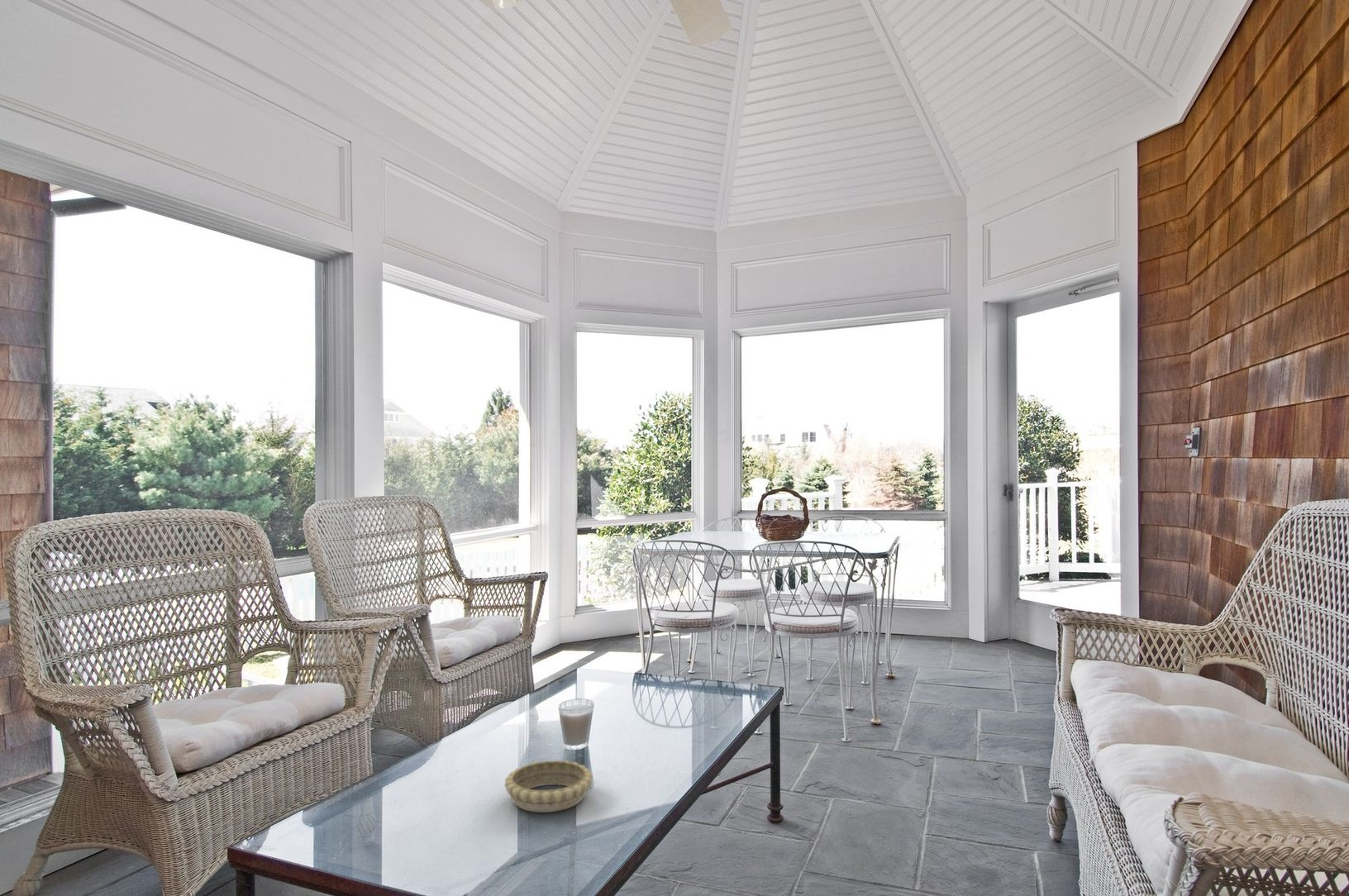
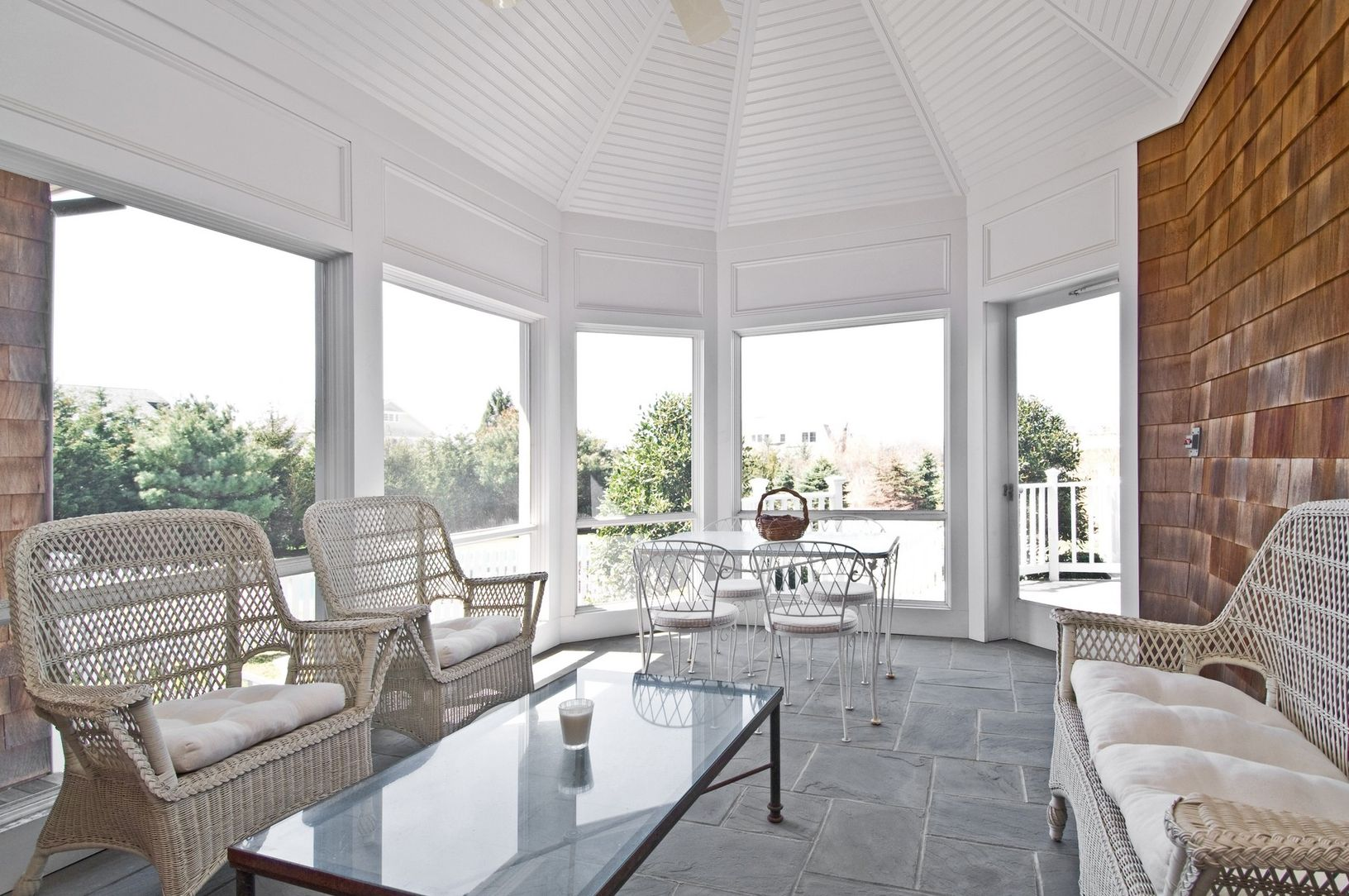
- decorative bowl (549, 784)
